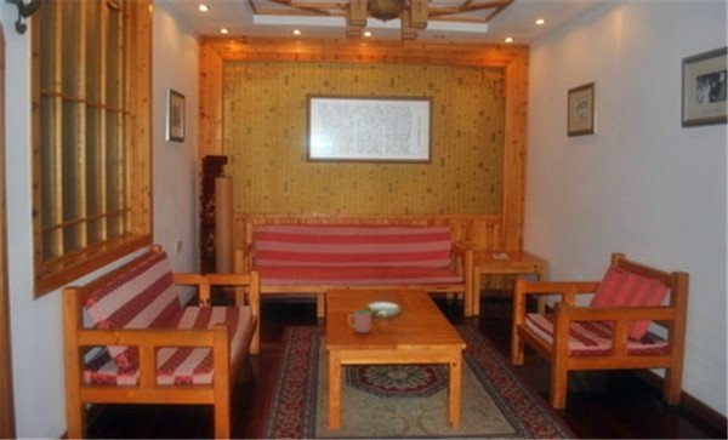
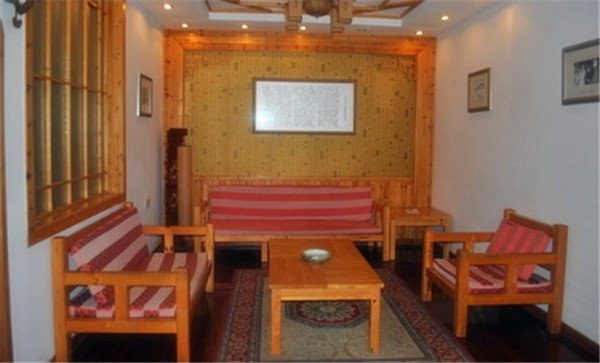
- cup (359, 321)
